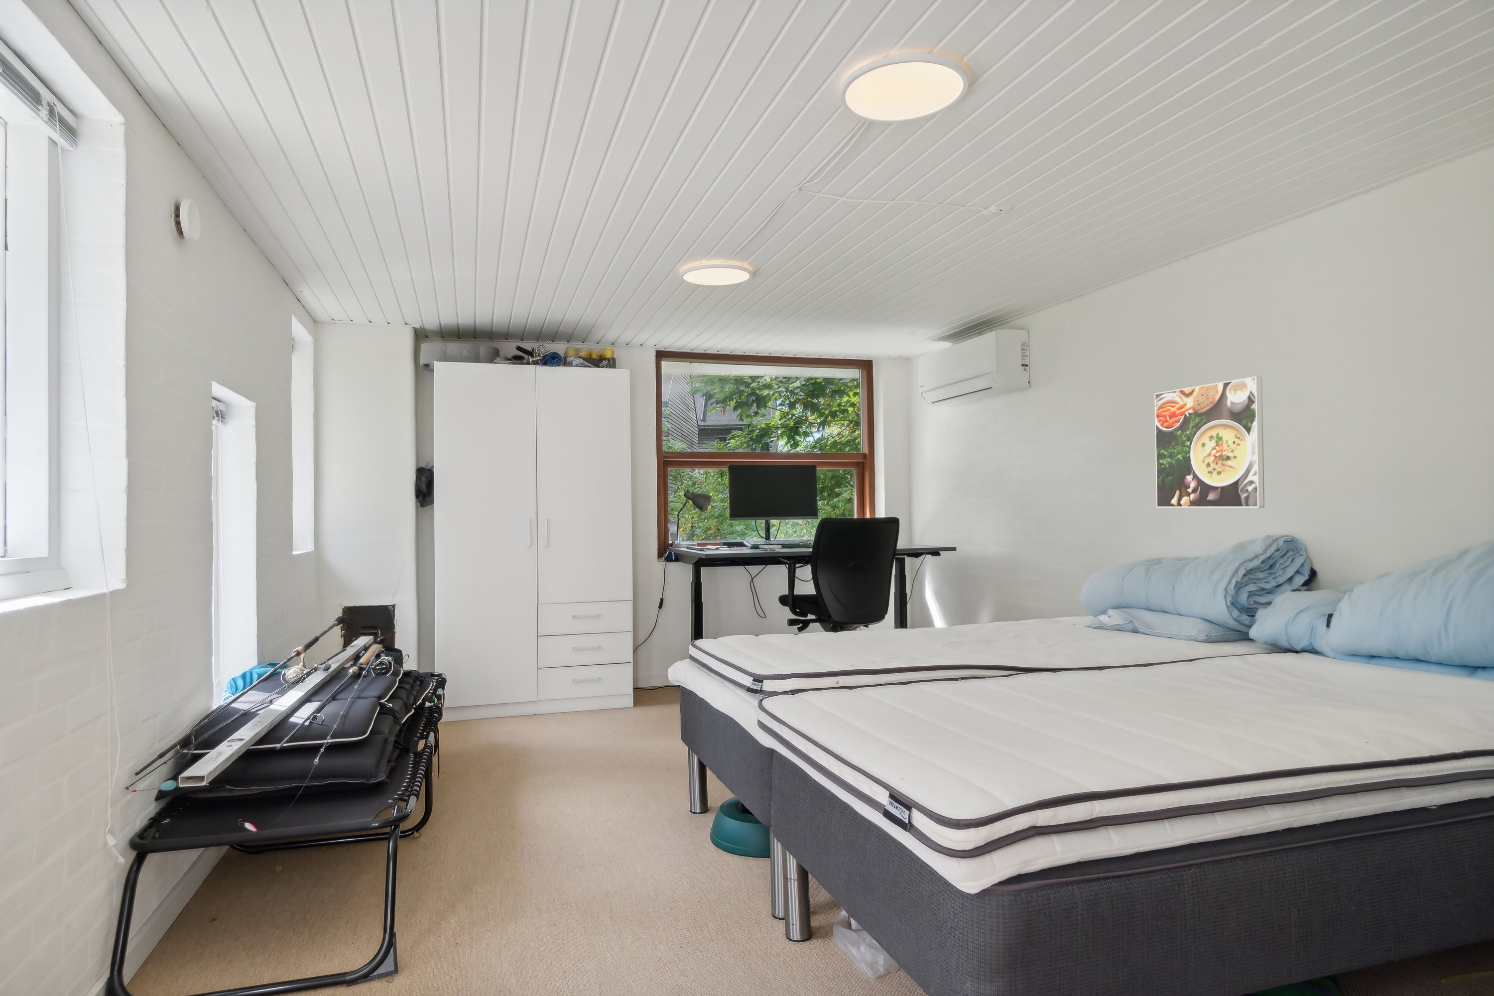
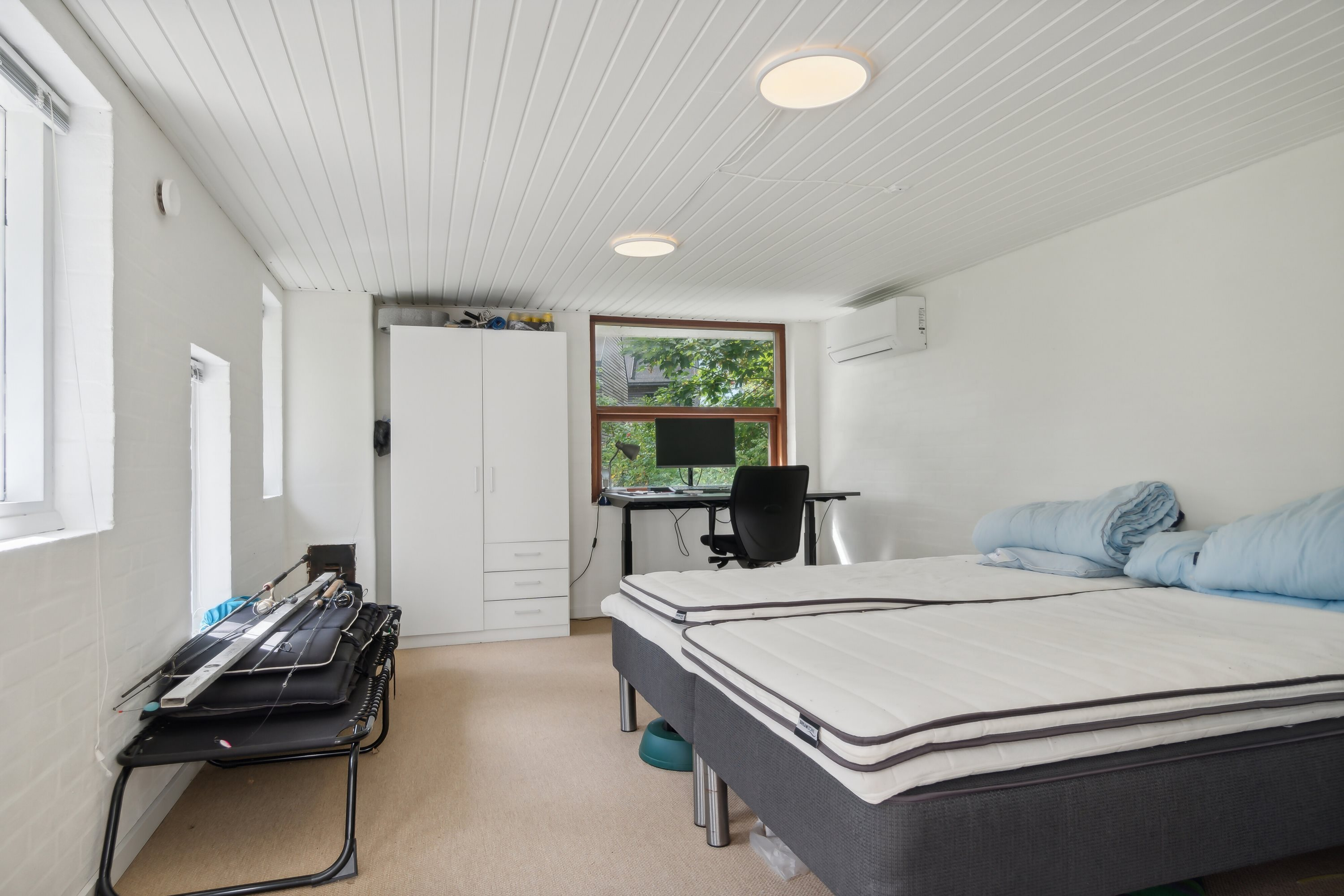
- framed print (1206, 446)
